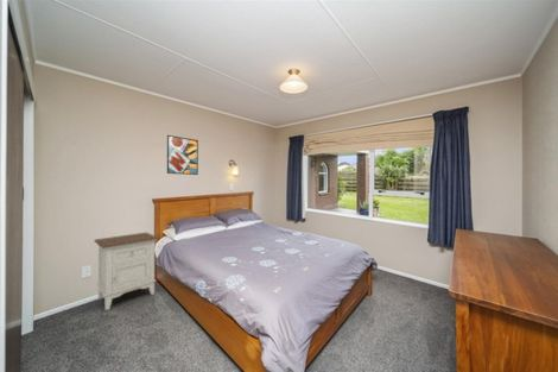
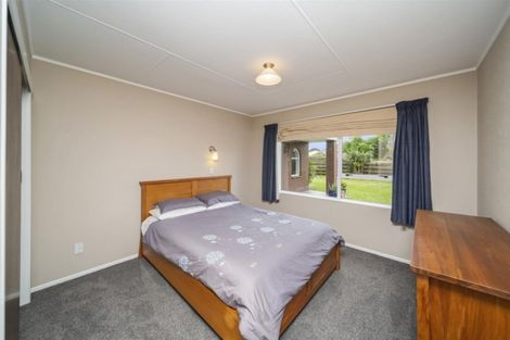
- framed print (183, 156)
- nightstand (127, 267)
